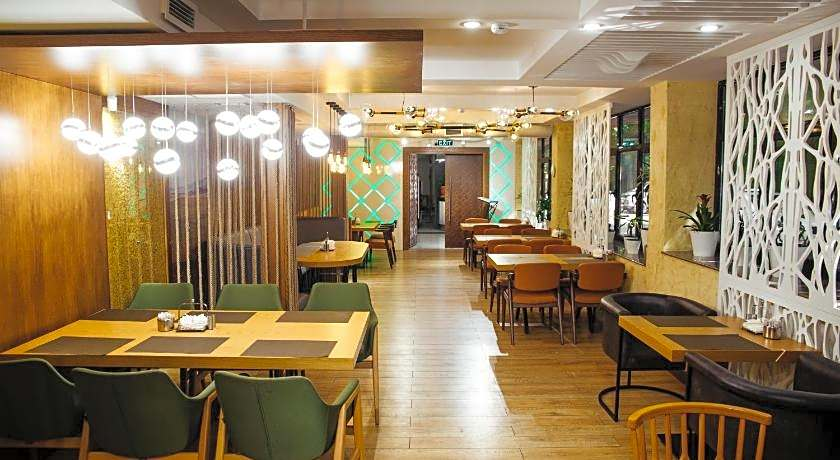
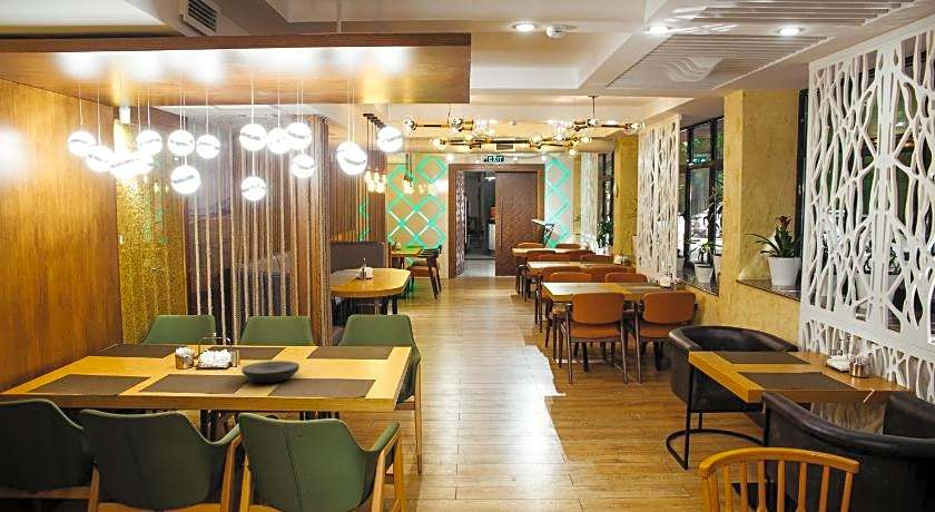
+ plate (270, 373)
